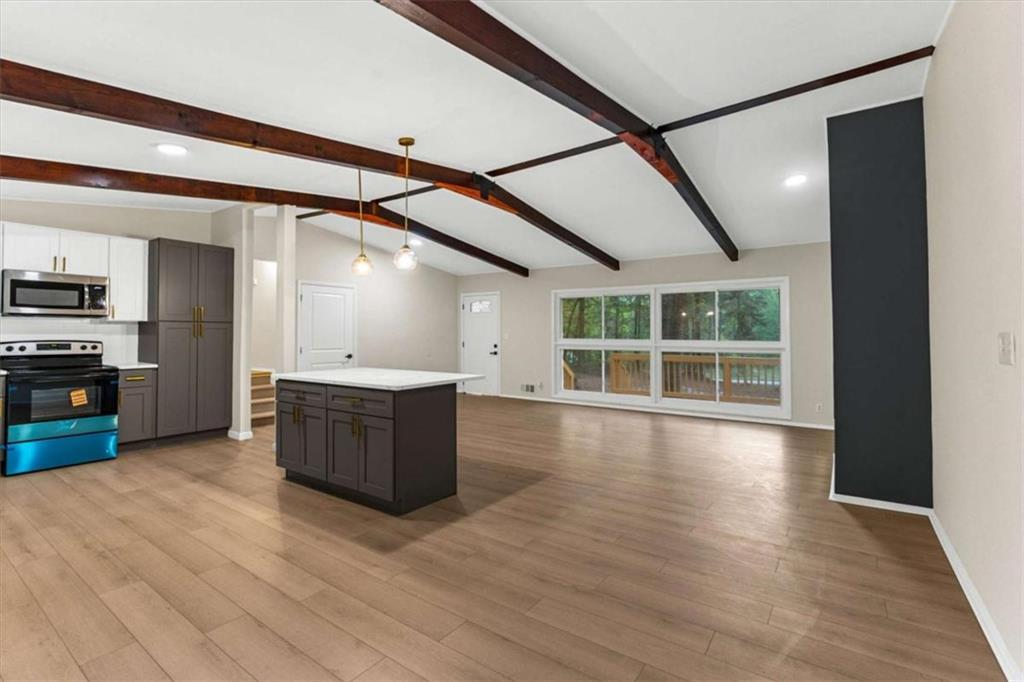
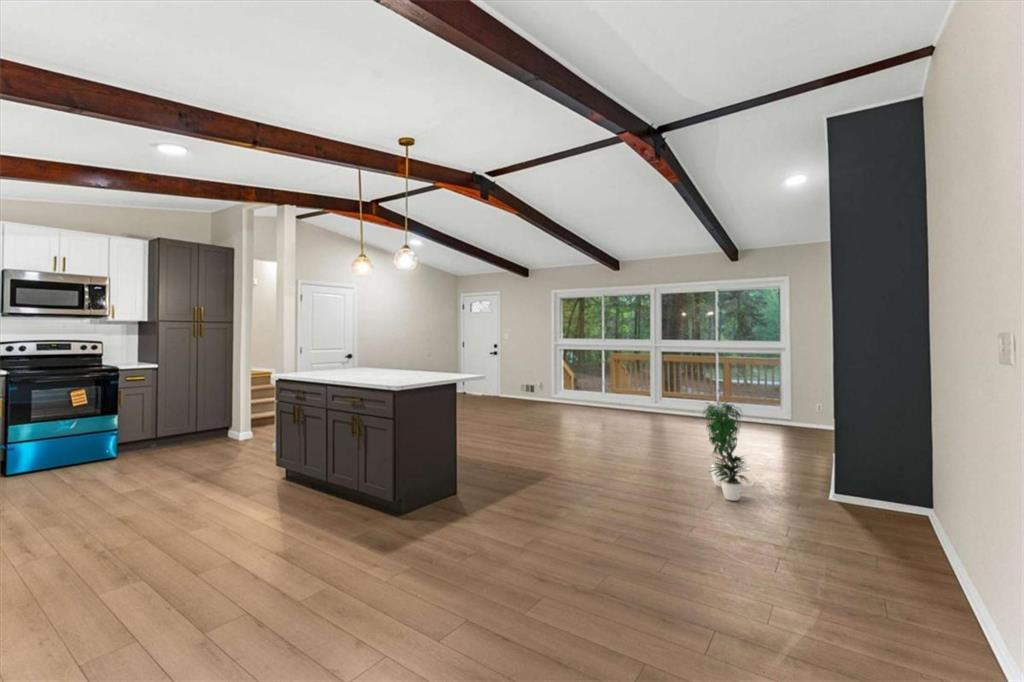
+ potted plant (725, 444)
